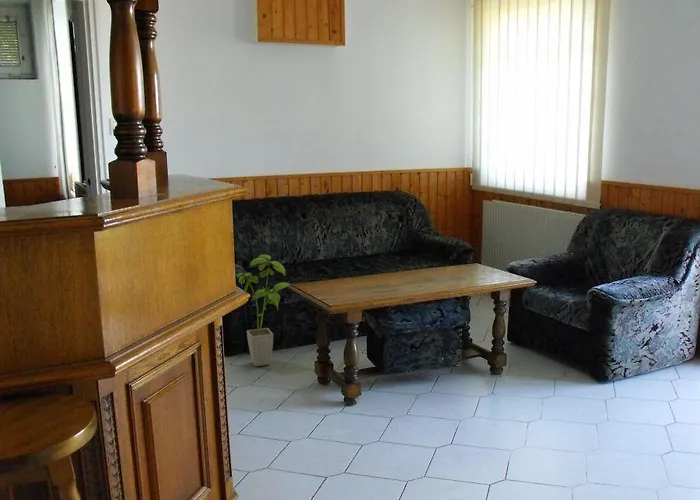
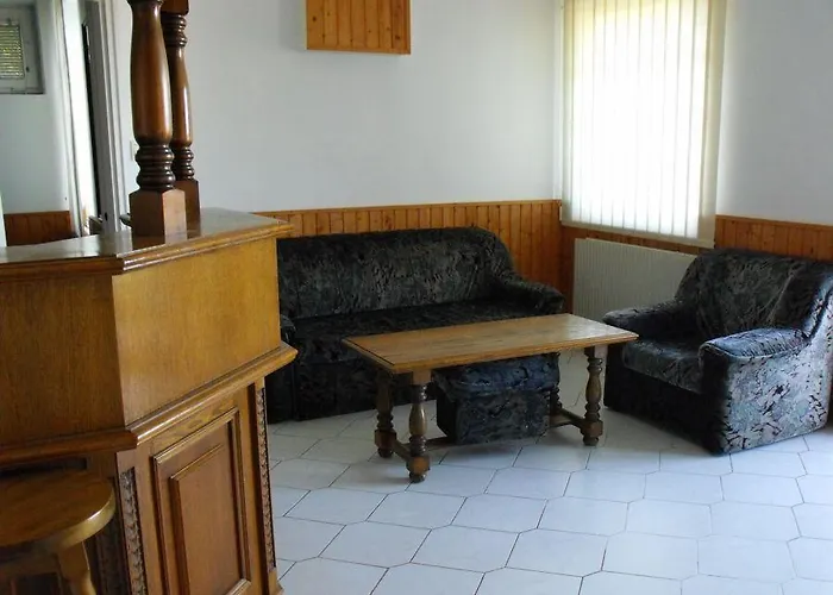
- house plant (266, 309)
